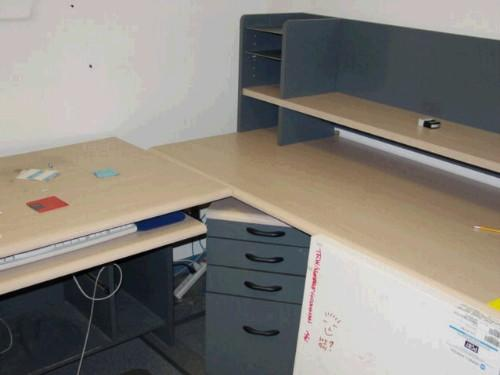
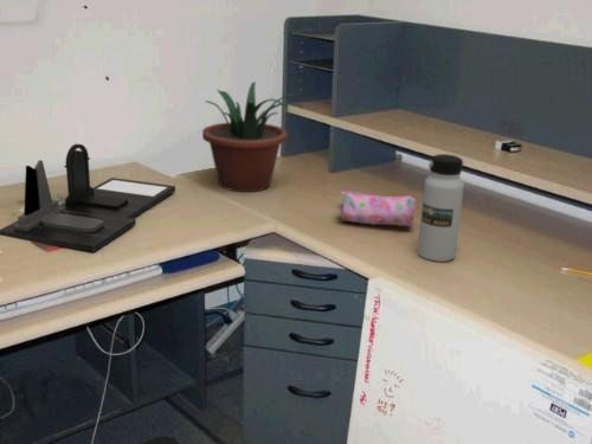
+ pencil case (377, 208)
+ water bottle (442, 206)
+ potted plant (253, 136)
+ desk organizer (99, 184)
